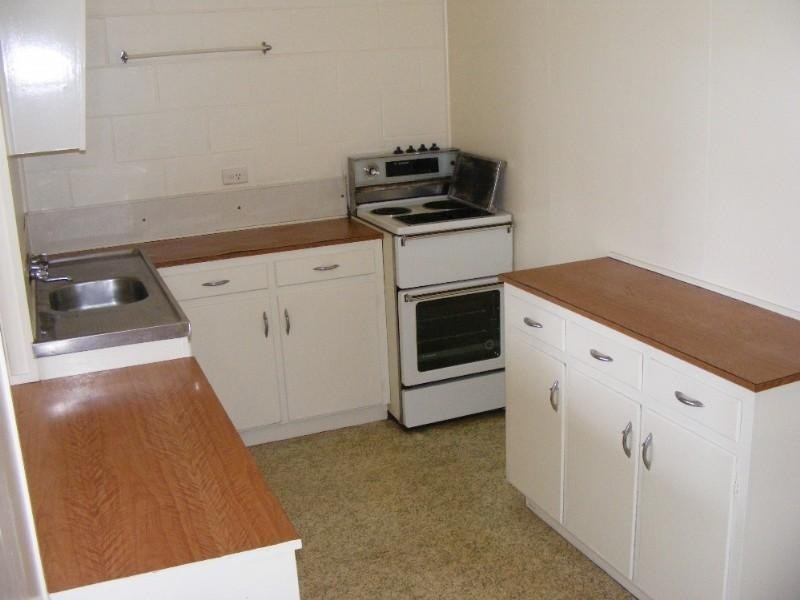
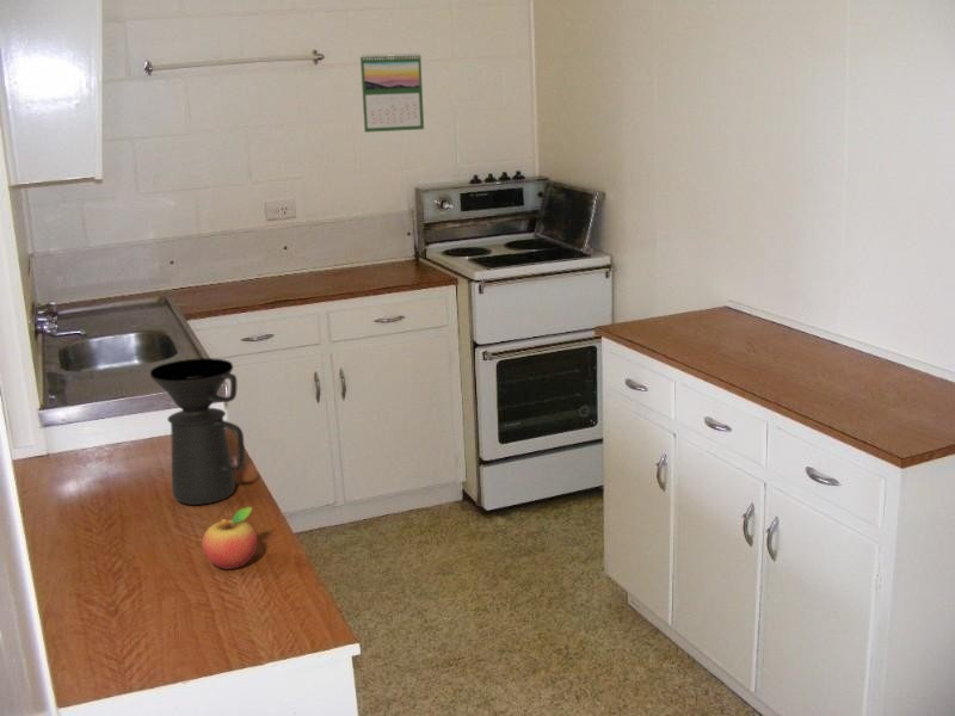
+ fruit (229, 538)
+ calendar (392, 92)
+ coffee maker (198, 432)
